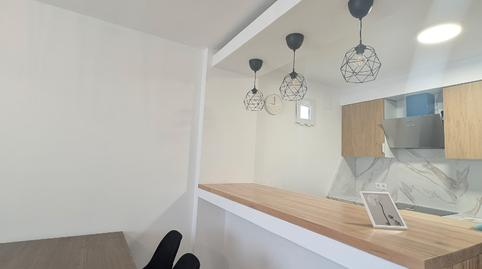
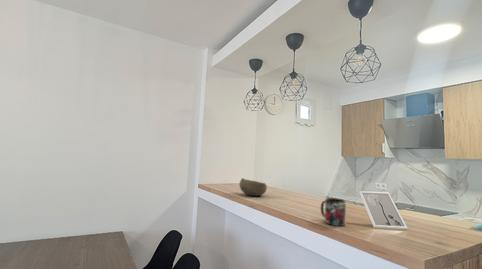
+ mug (331, 210)
+ bowl (252, 187)
